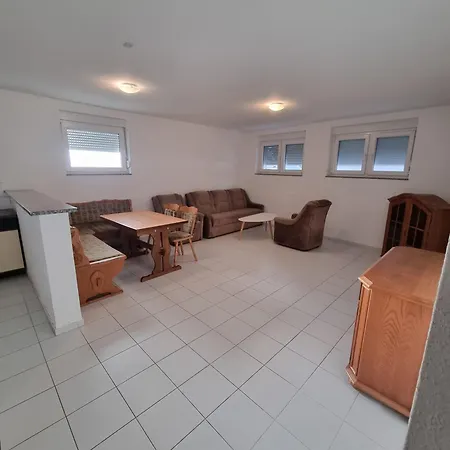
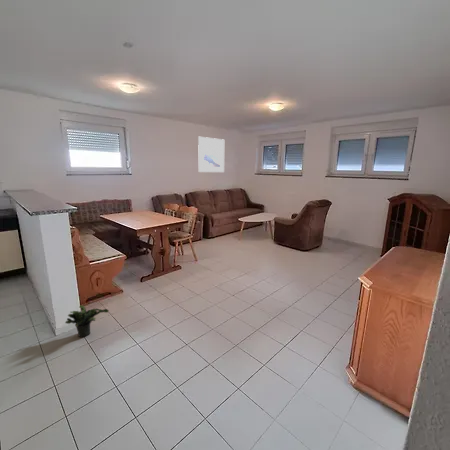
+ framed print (211, 155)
+ potted plant (88, 318)
